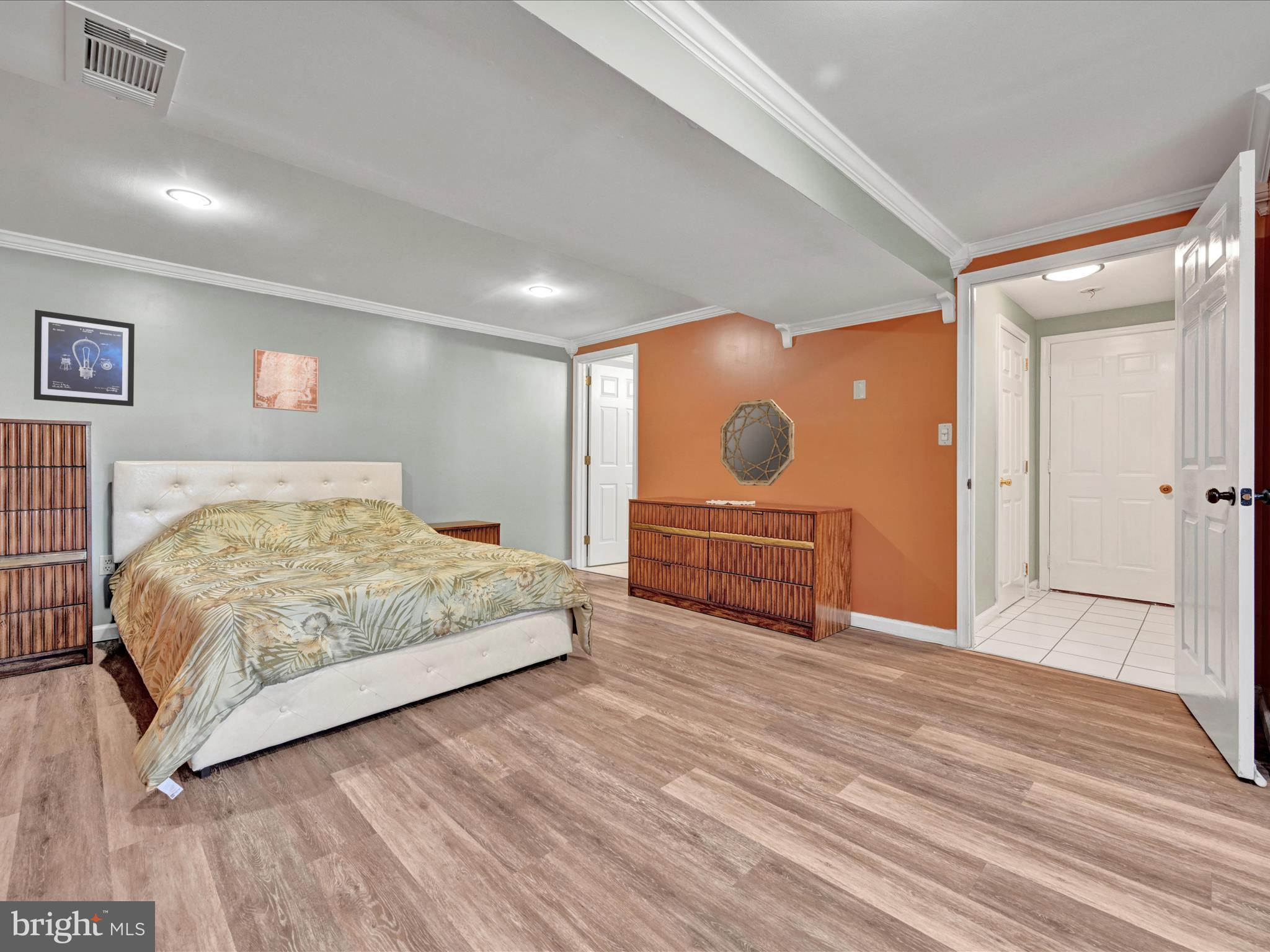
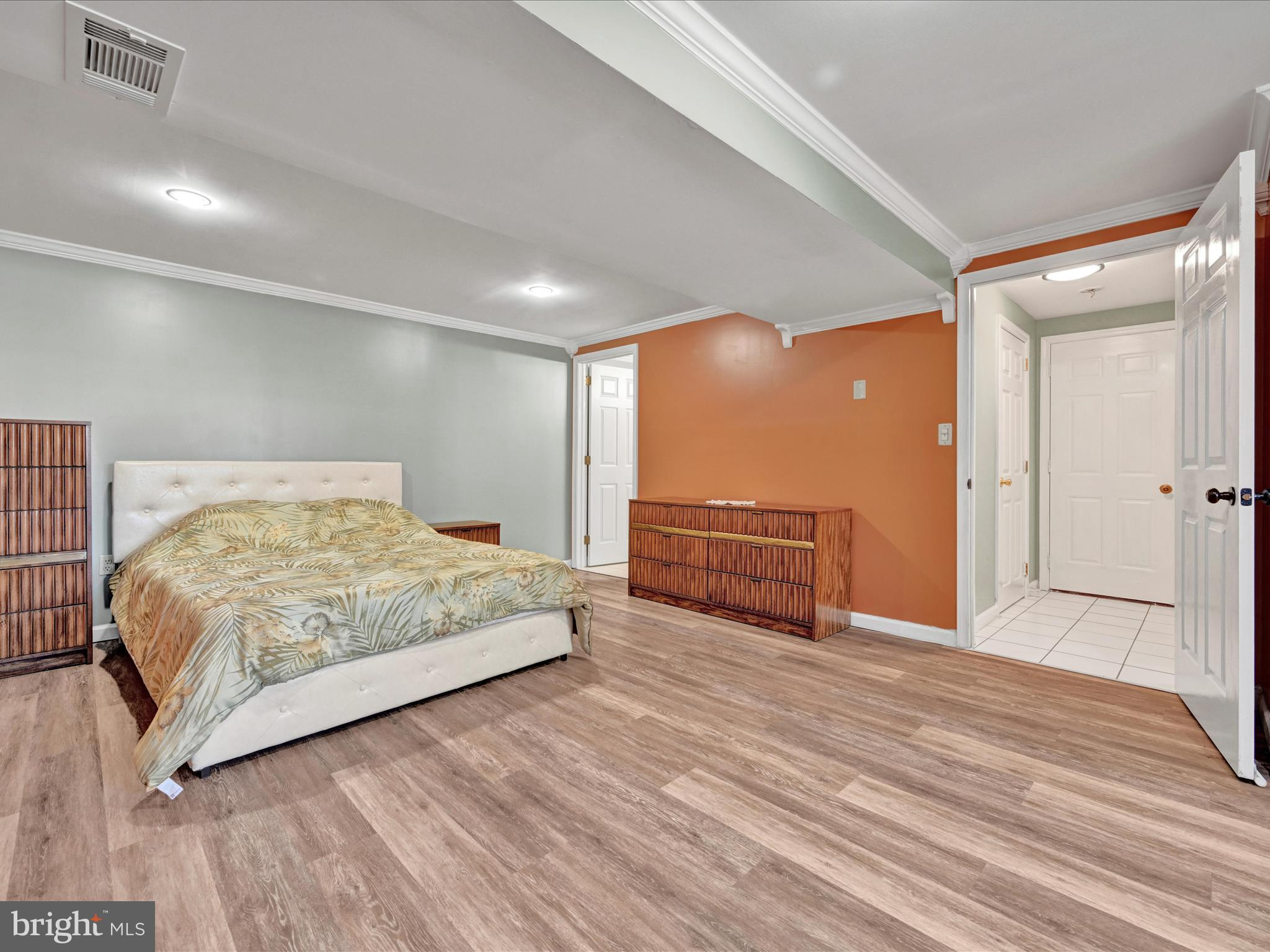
- home mirror (755, 443)
- wall art (86, 360)
- wall art (286, 381)
